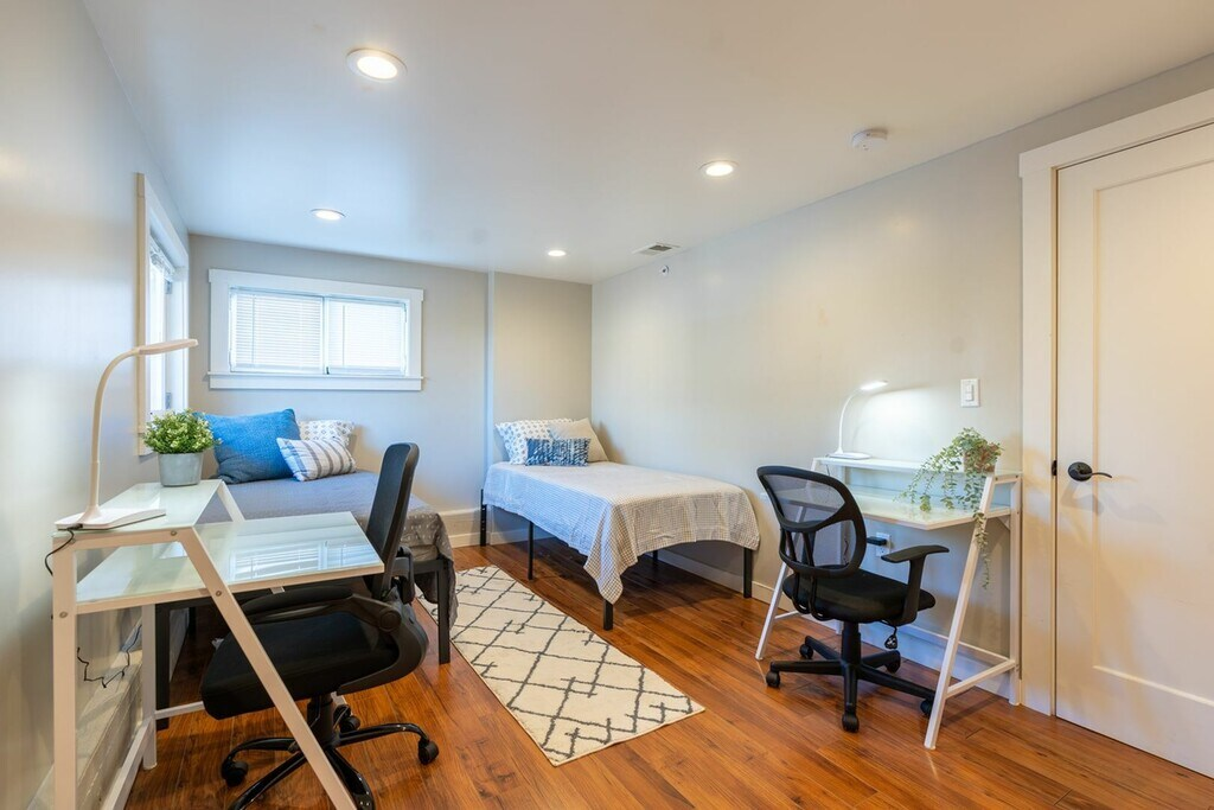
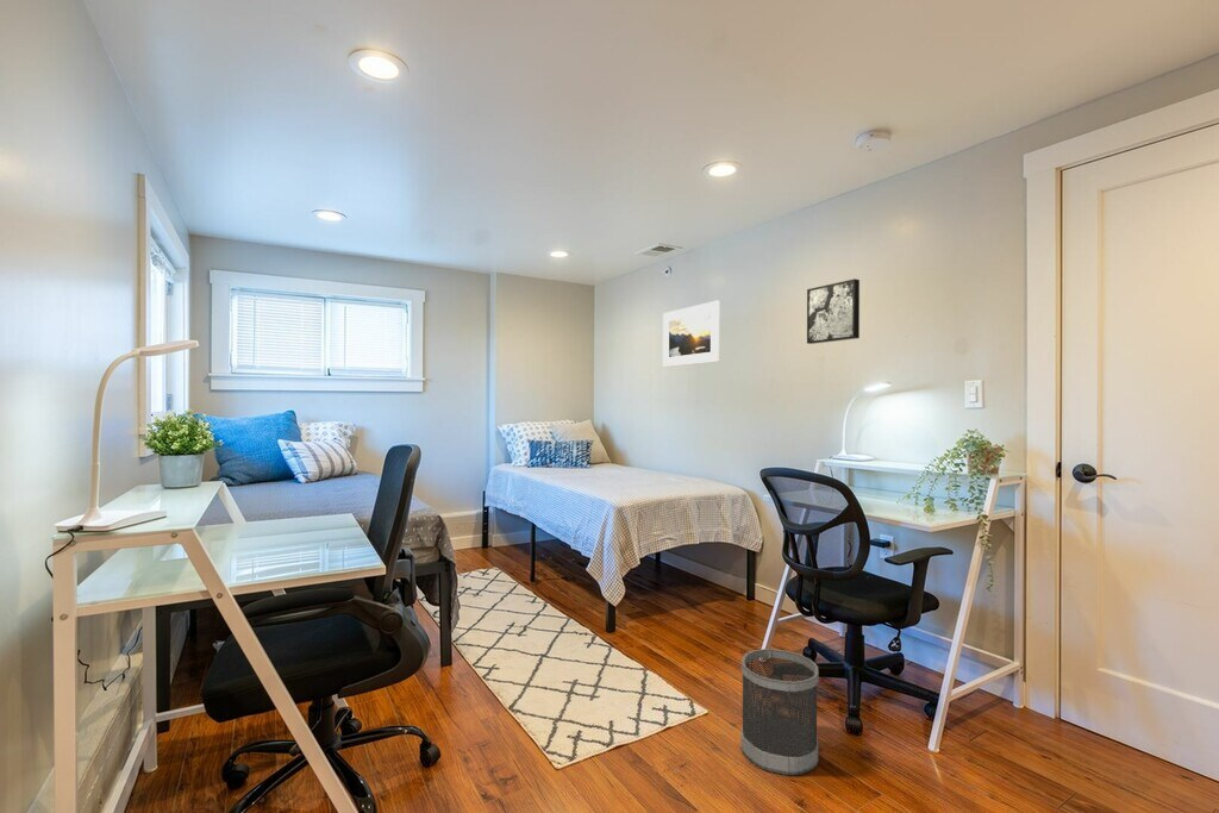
+ wastebasket (779, 707)
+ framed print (689, 336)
+ wall art (832, 312)
